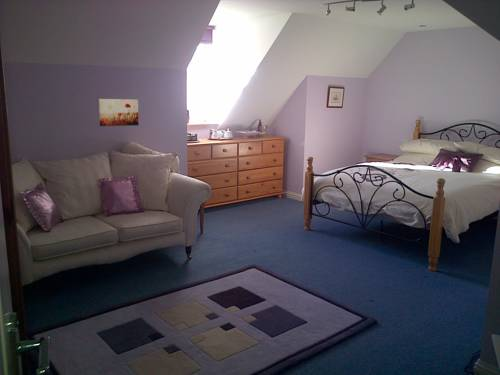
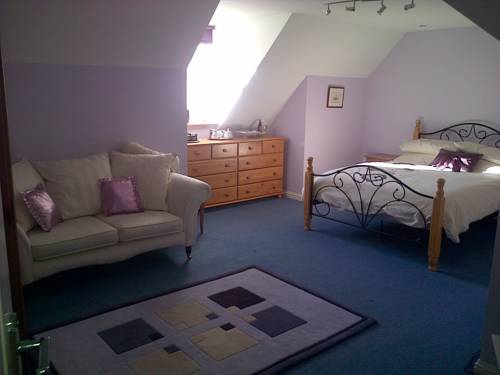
- wall art (119, 112)
